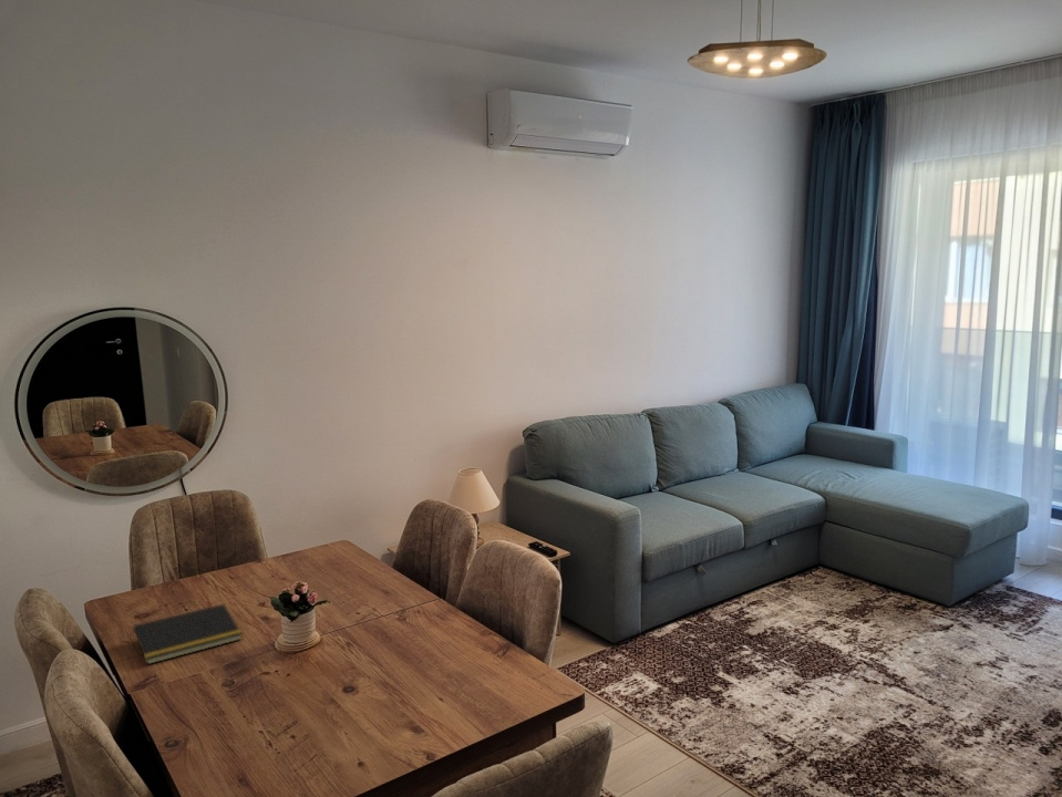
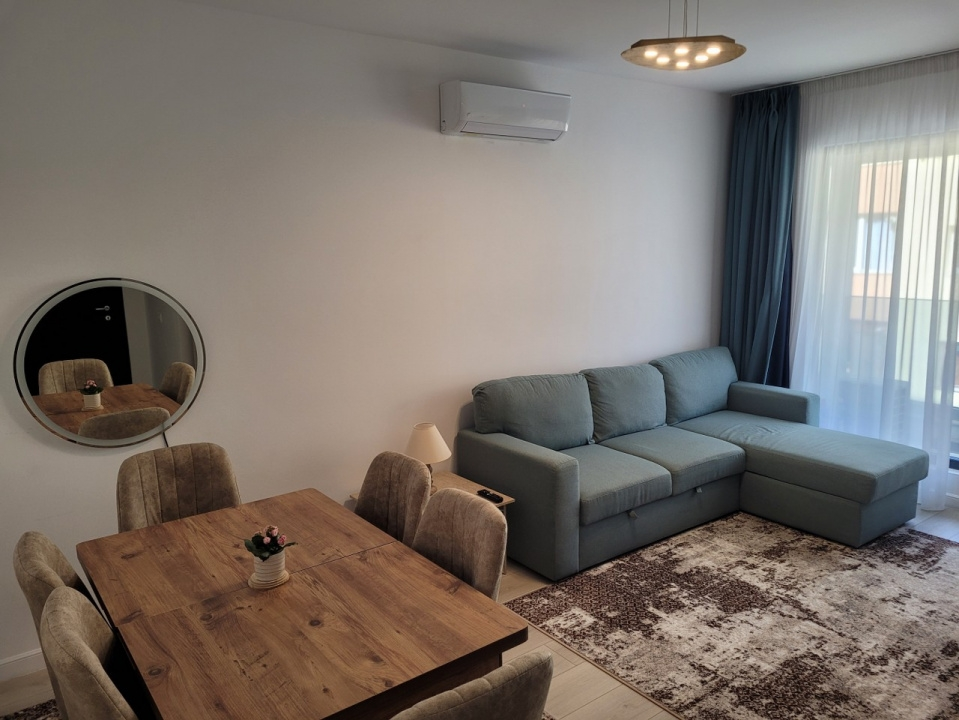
- notepad (187, 632)
